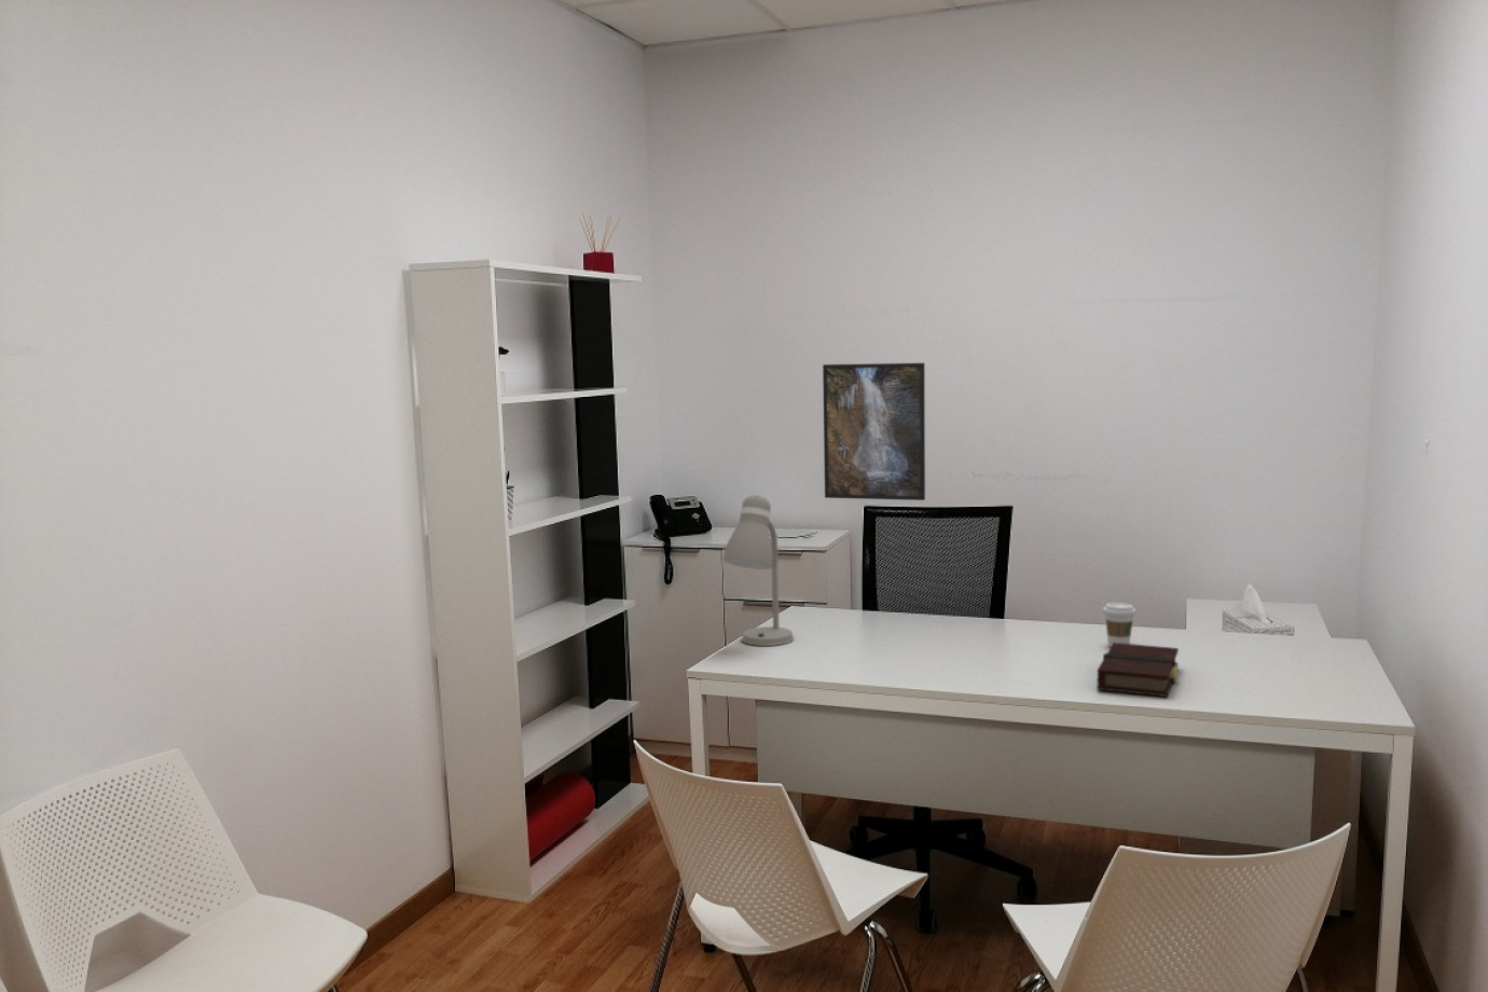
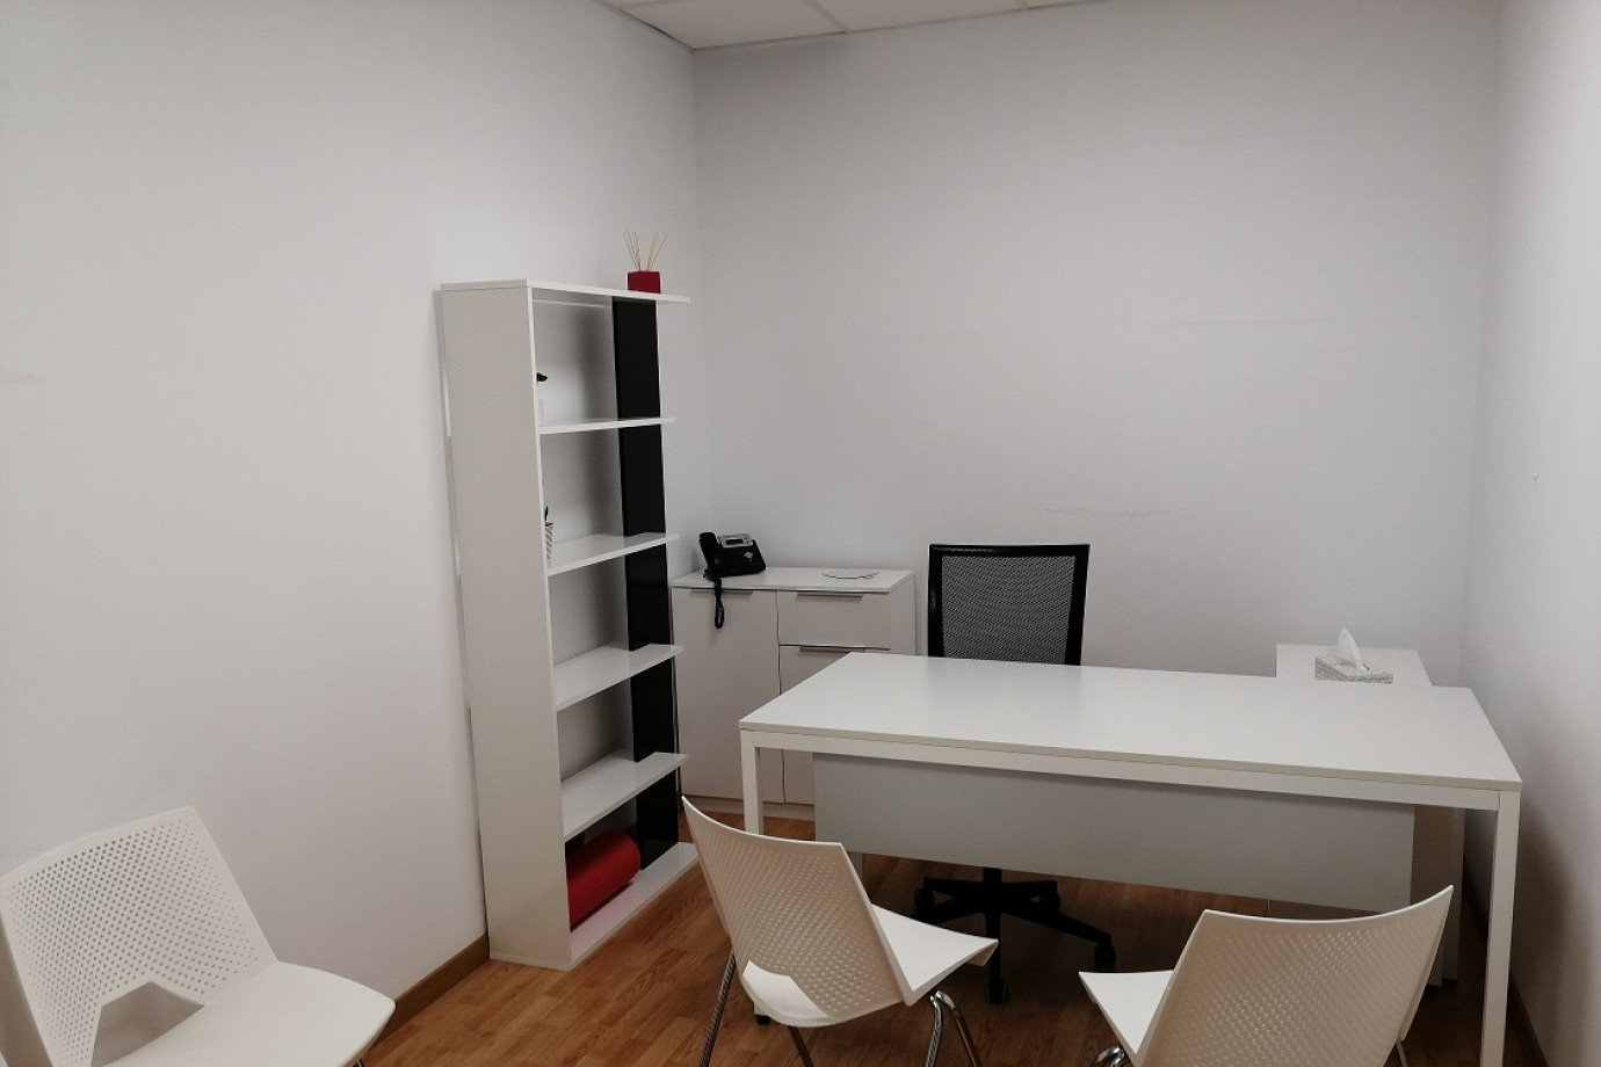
- desk lamp (757, 568)
- coffee cup (1118, 626)
- book (1138, 668)
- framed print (874, 432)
